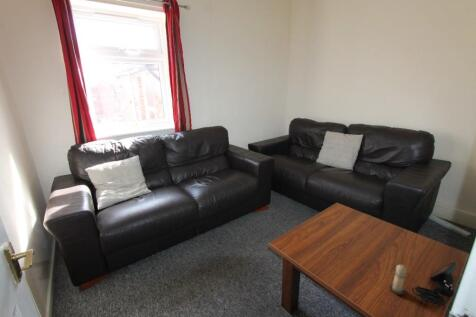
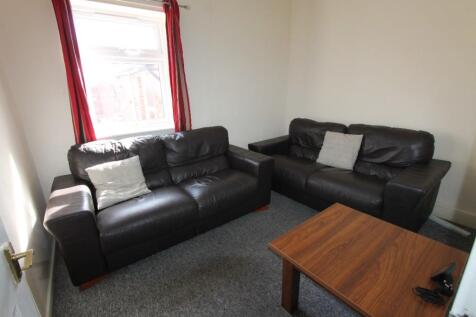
- candle (399, 277)
